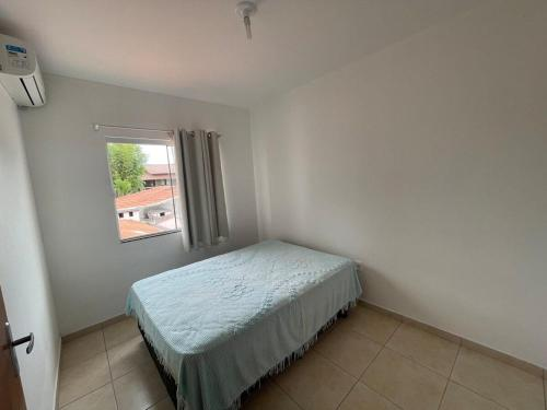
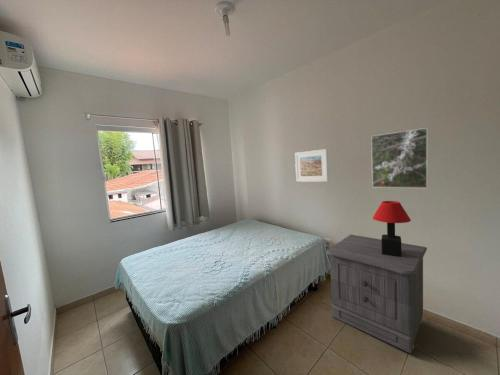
+ nightstand (375, 284)
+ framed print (310, 166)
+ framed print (397, 160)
+ table lamp (391, 227)
